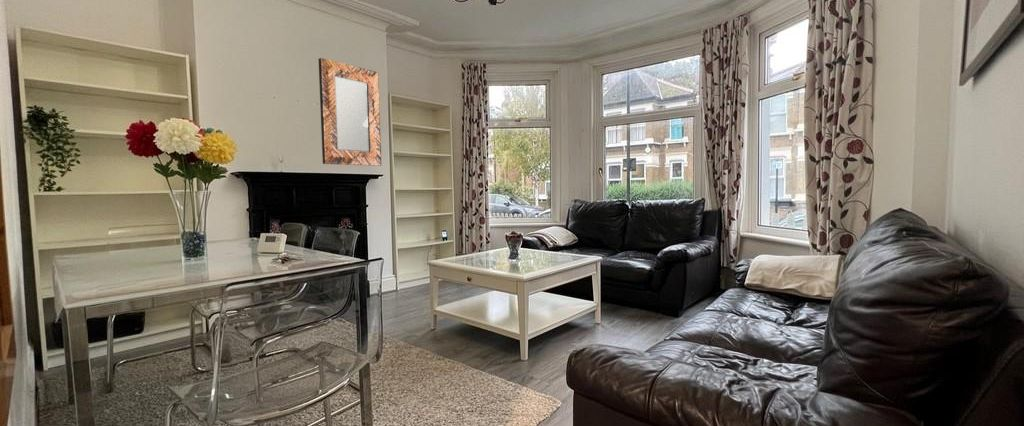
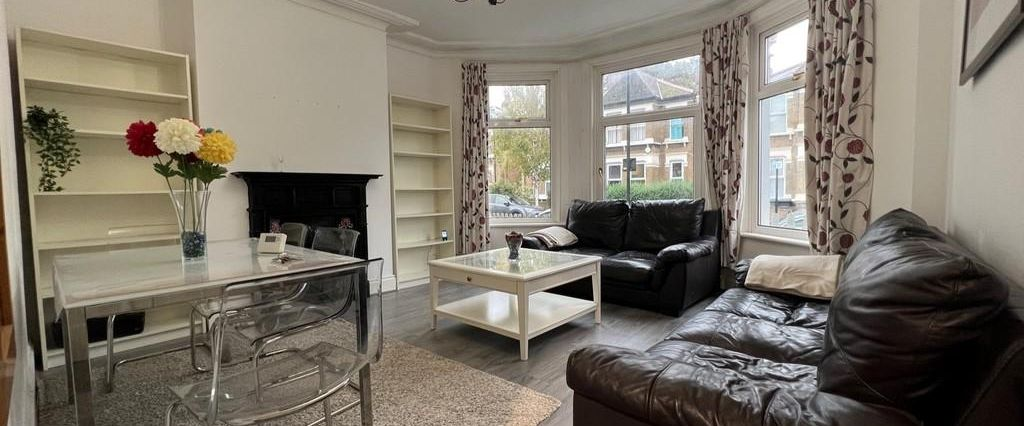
- home mirror (352, 115)
